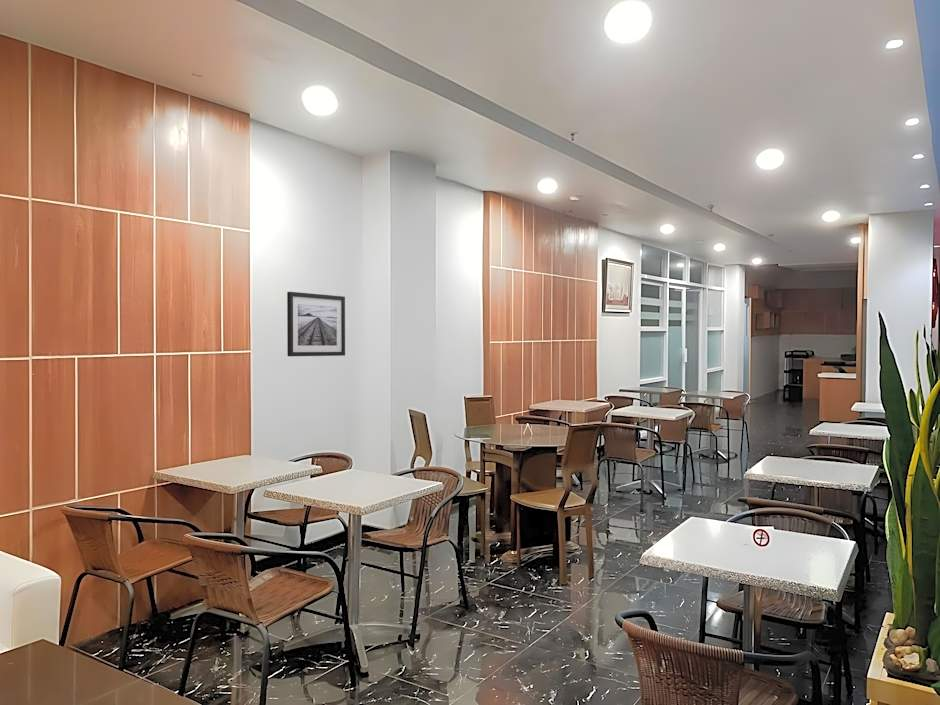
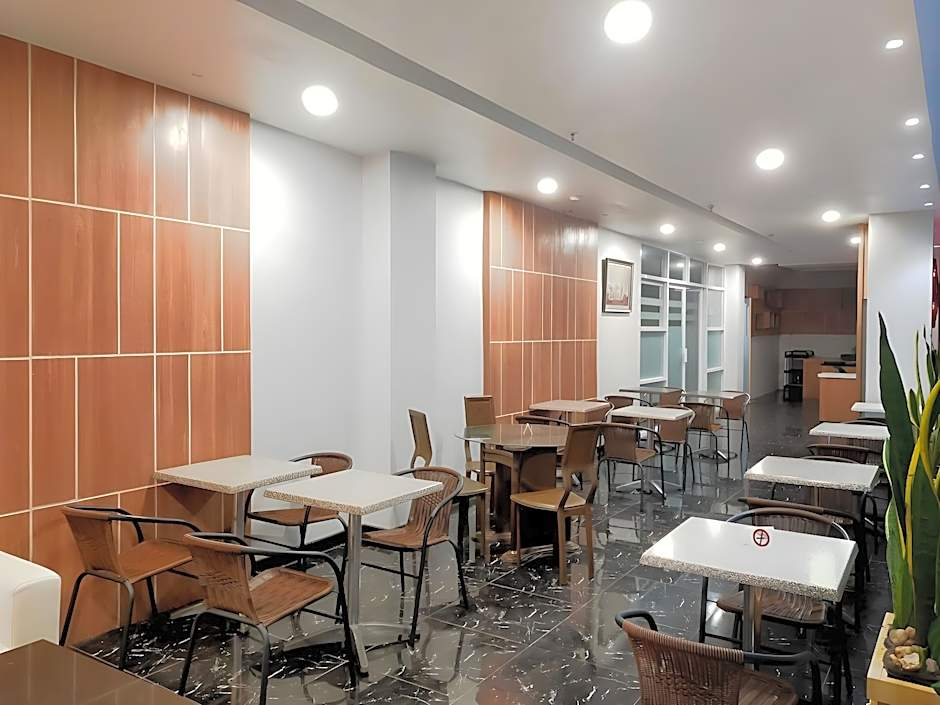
- wall art (317, 325)
